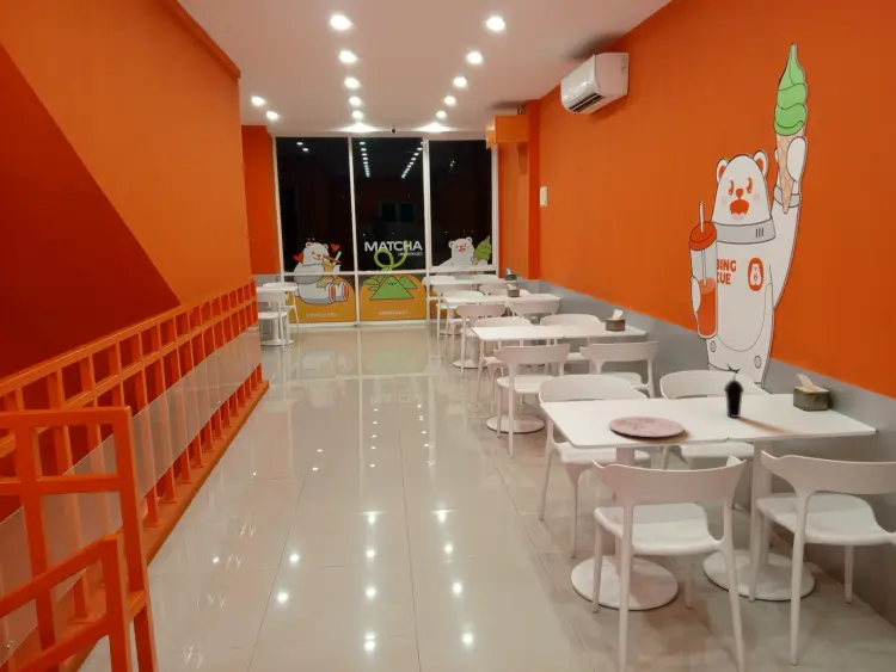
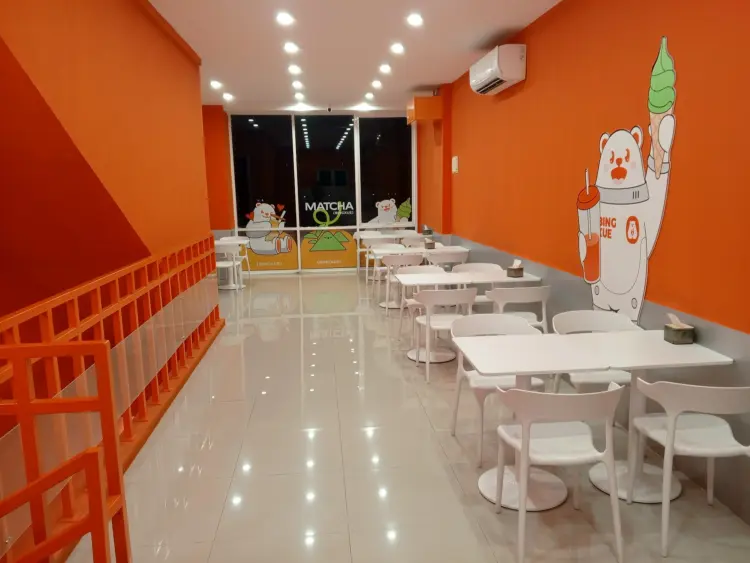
- cup (734, 394)
- plate (645, 426)
